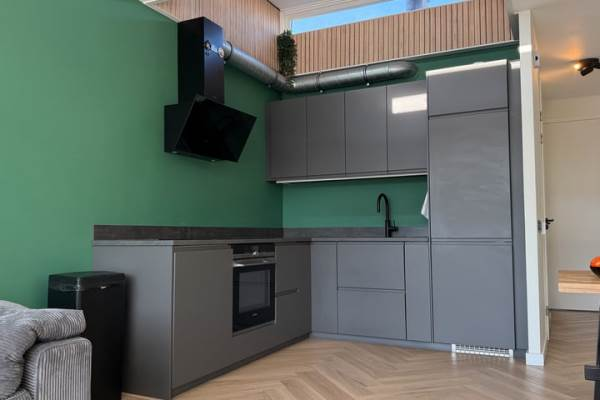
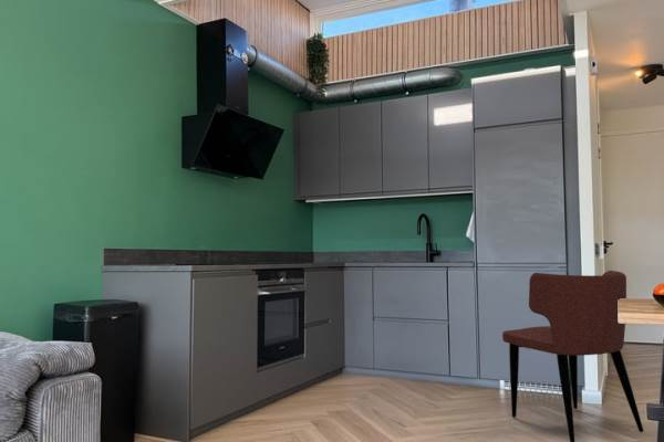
+ dining chair (568, 346)
